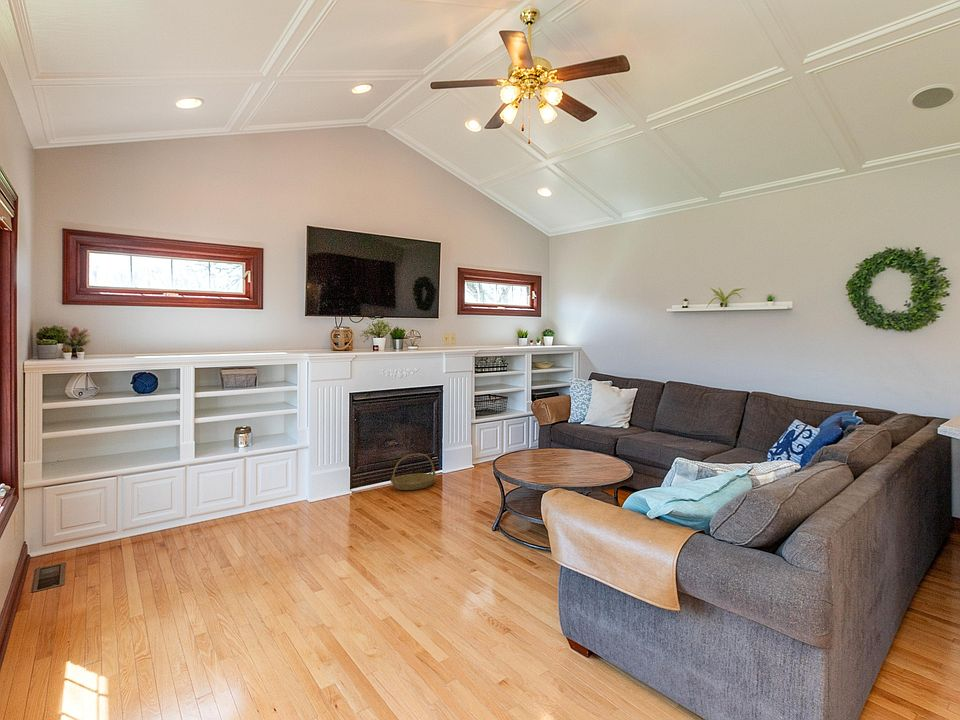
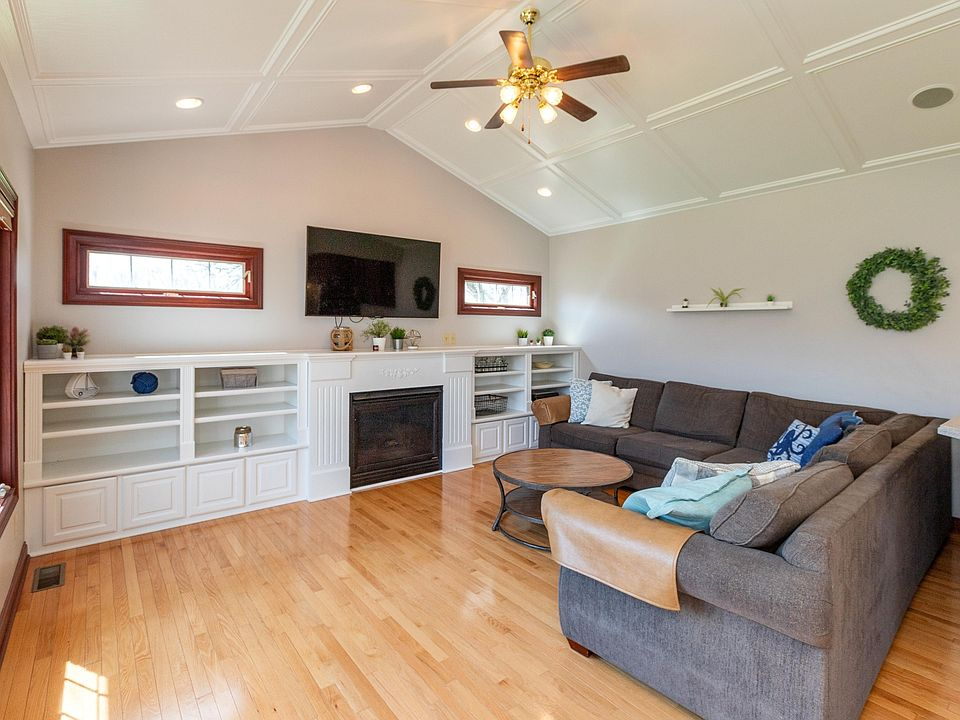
- basket (414, 474)
